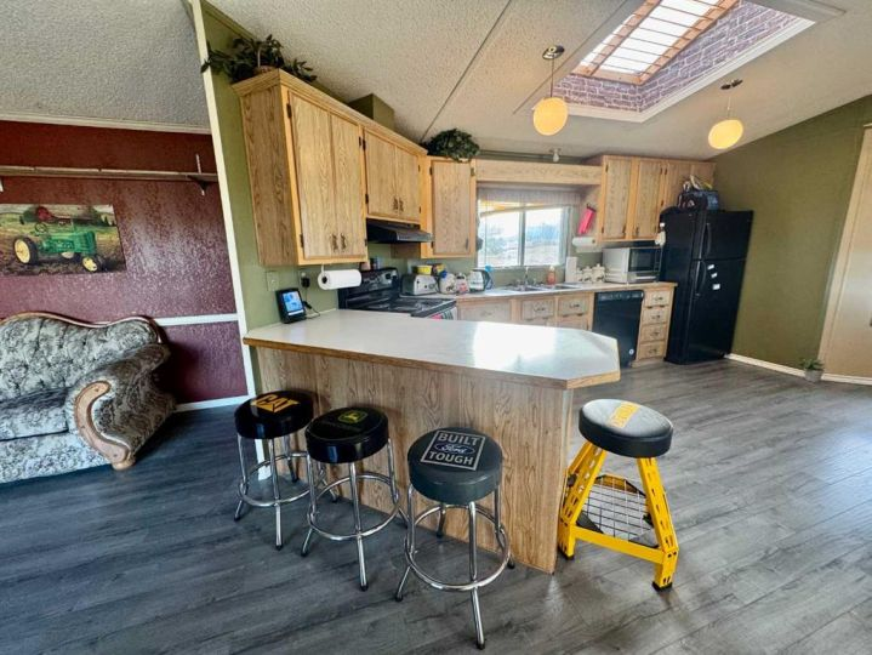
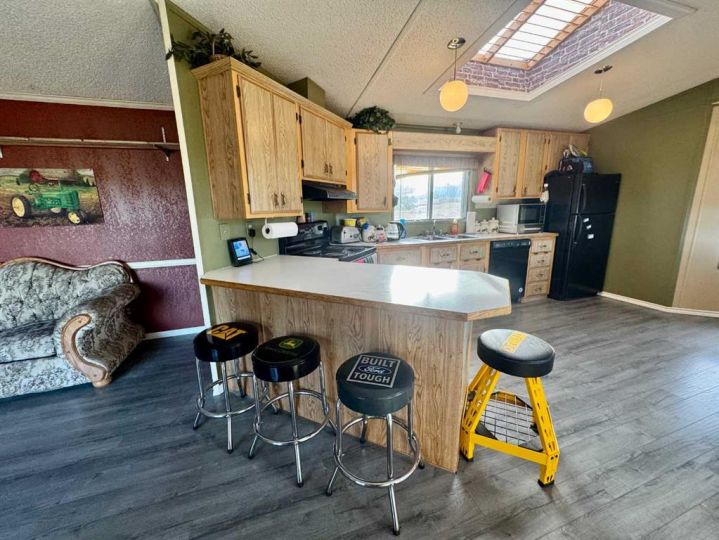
- potted plant (809, 368)
